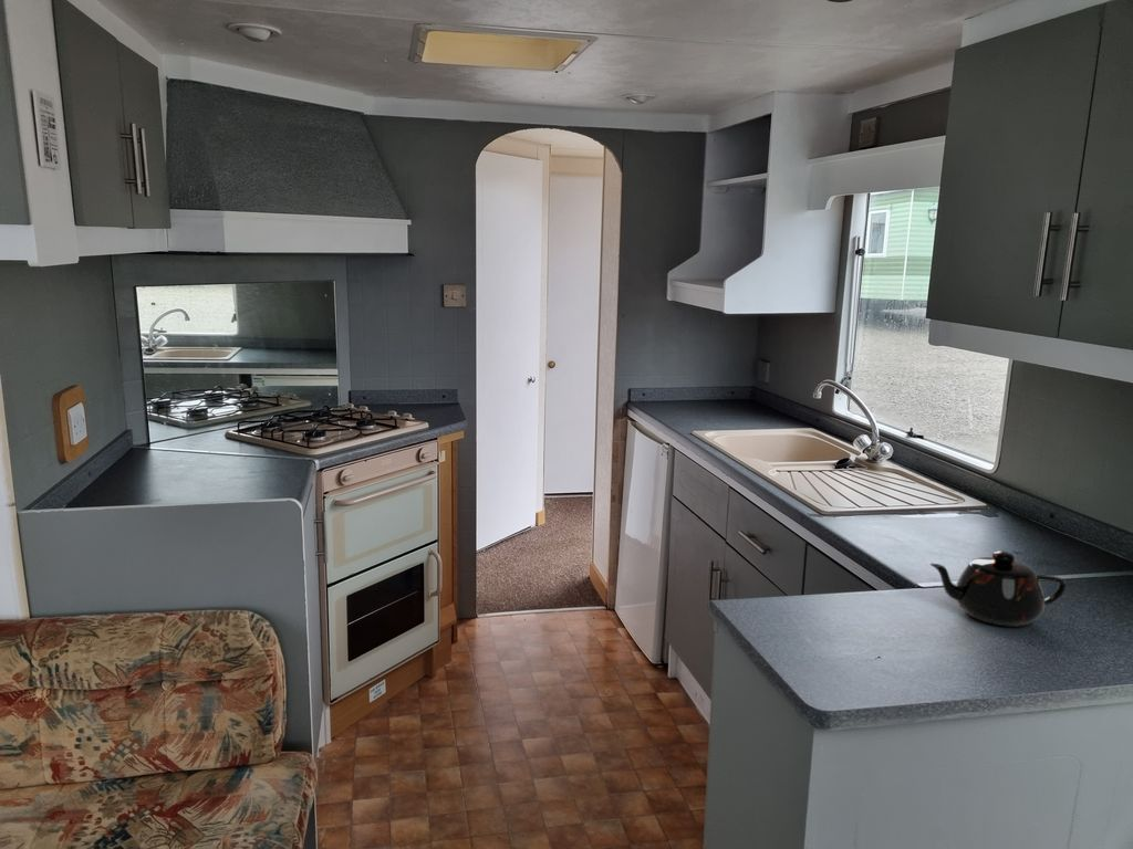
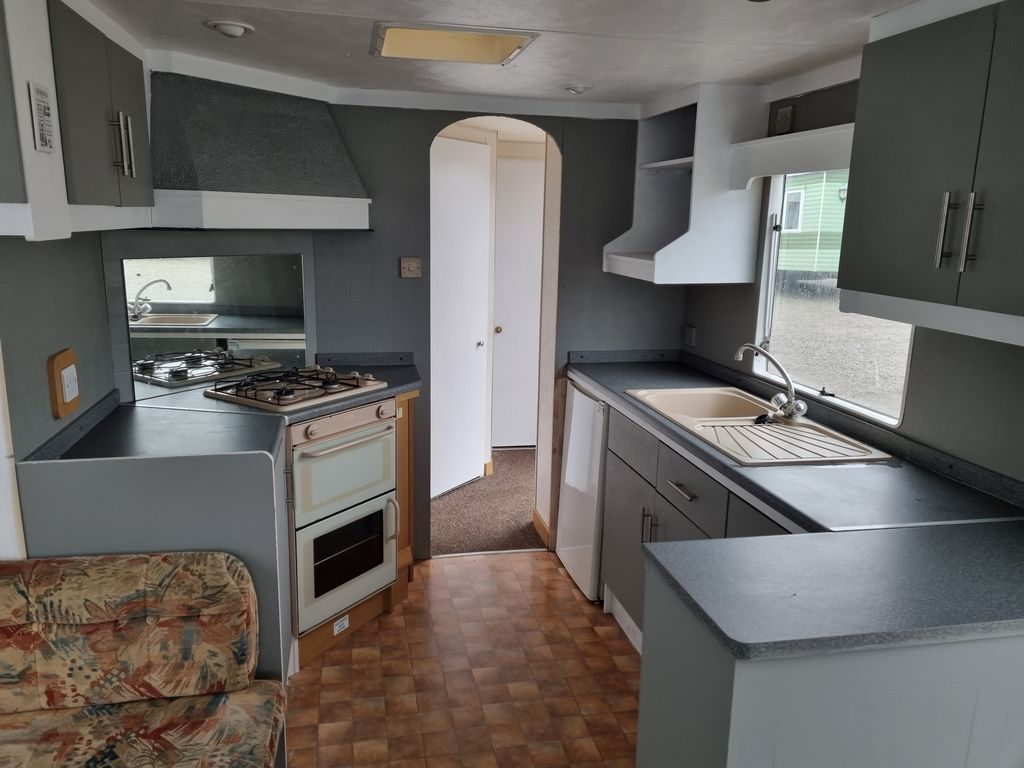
- teapot (995, 584)
